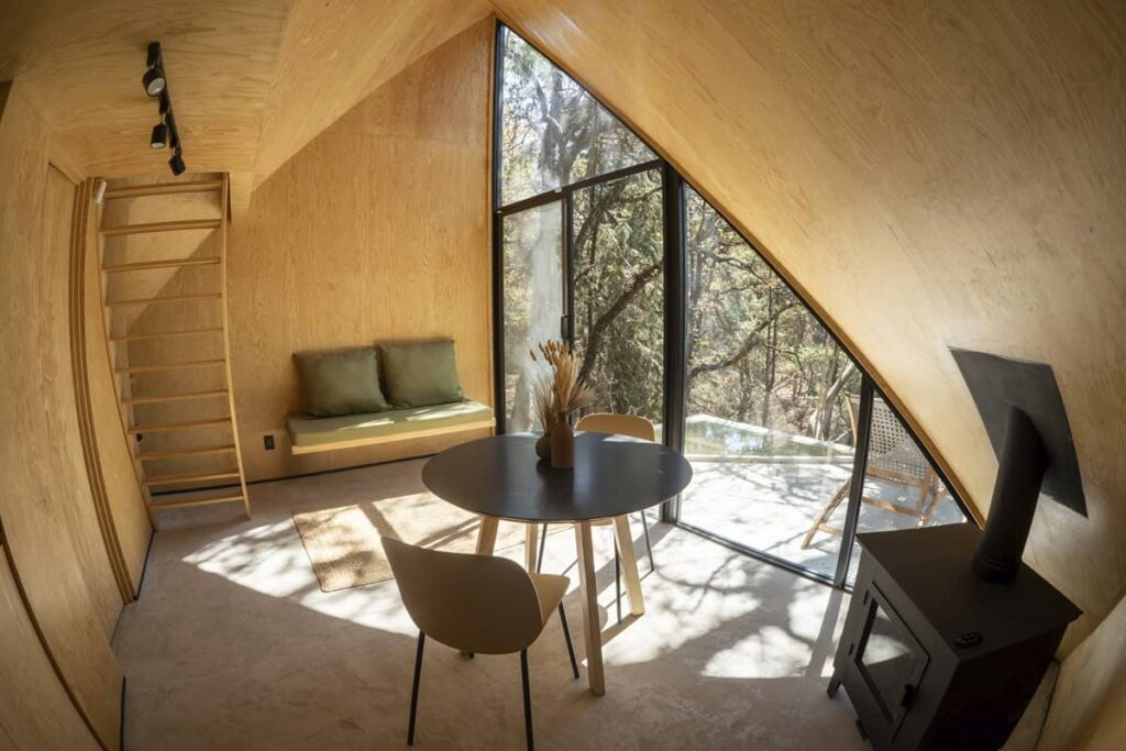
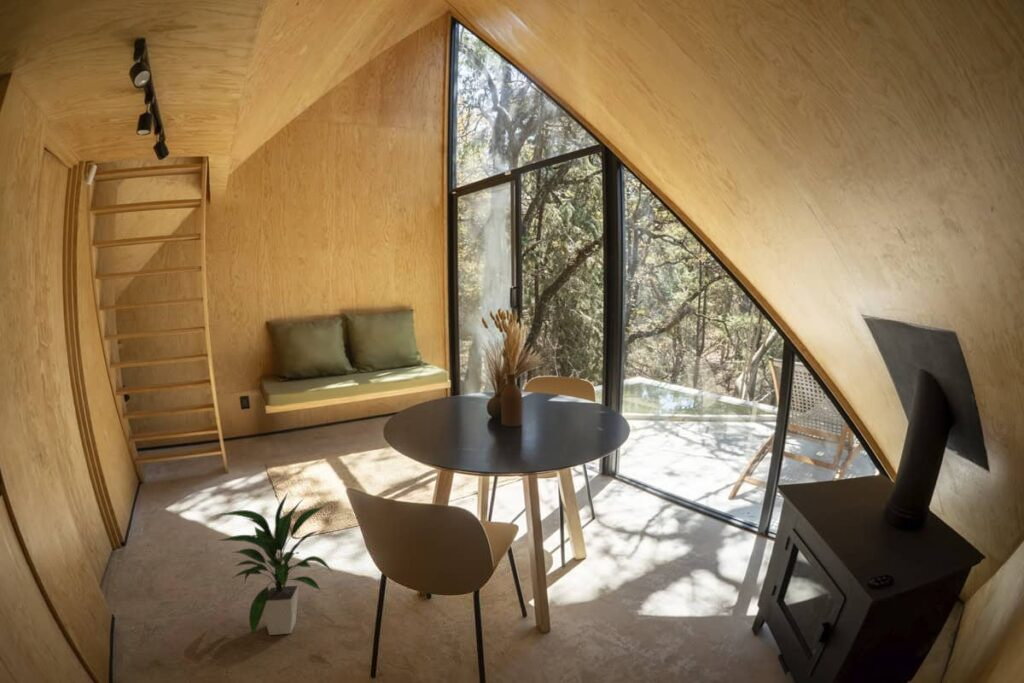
+ indoor plant (274, 564)
